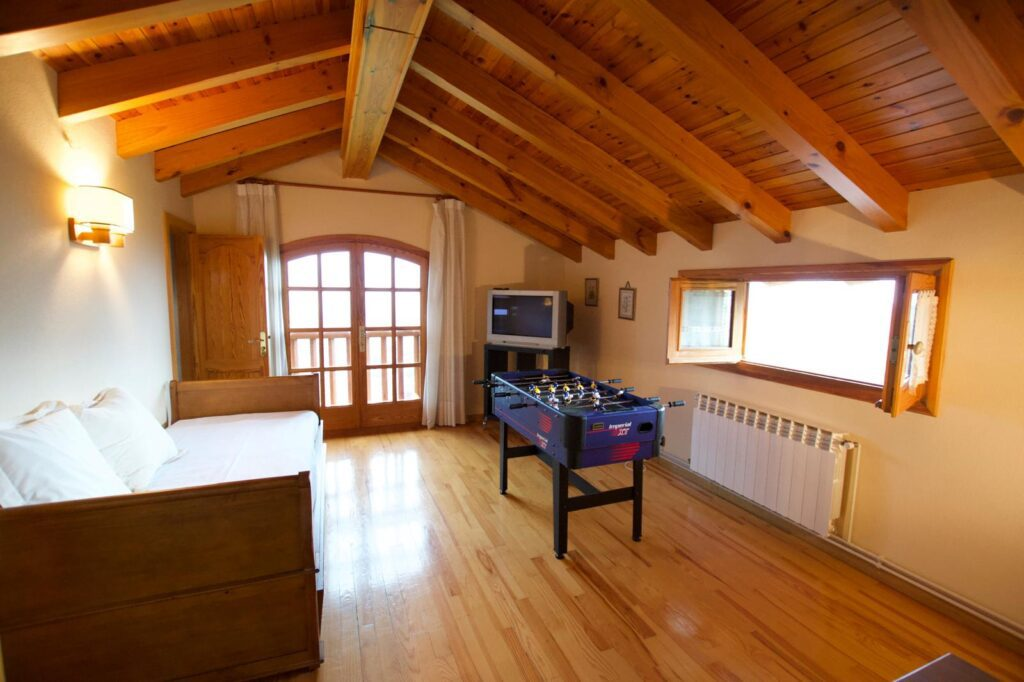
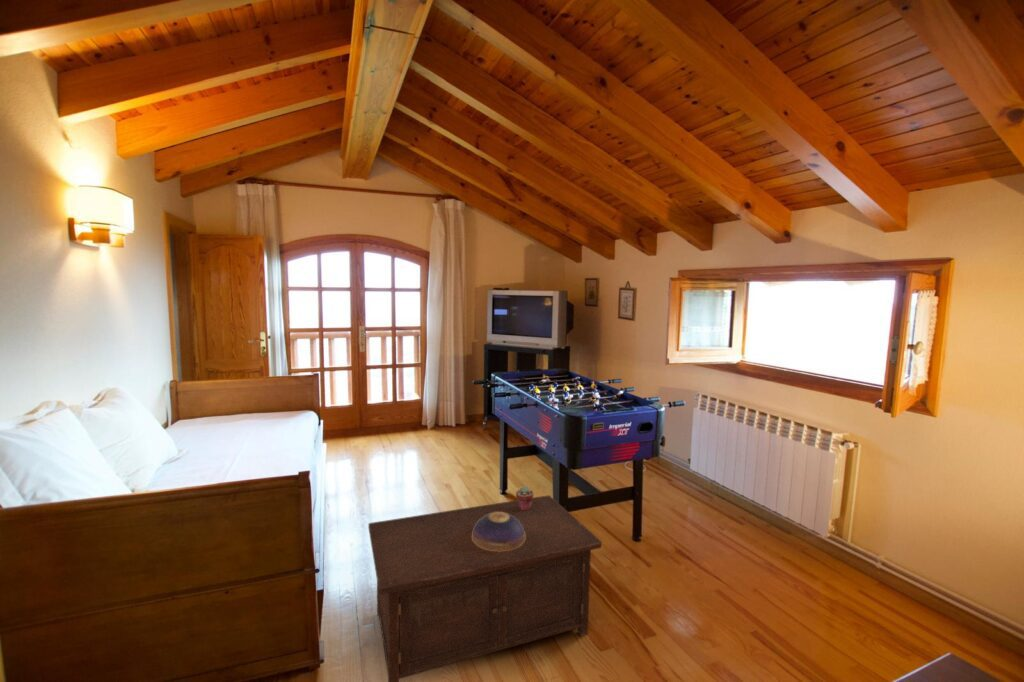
+ decorative bowl (498, 525)
+ cabinet (481, 579)
+ potted succulent (524, 496)
